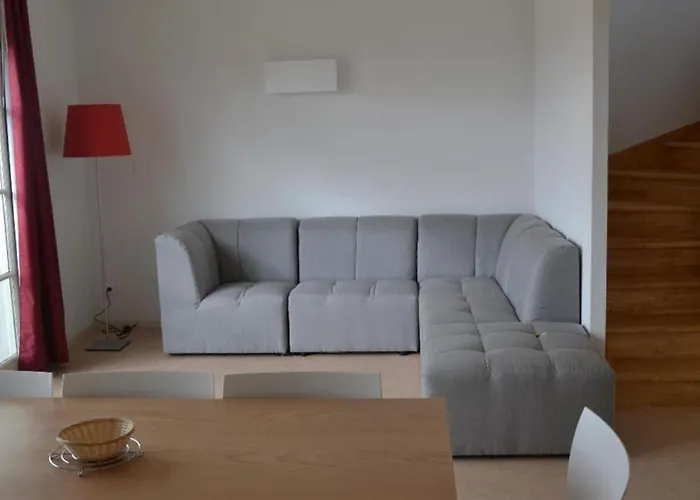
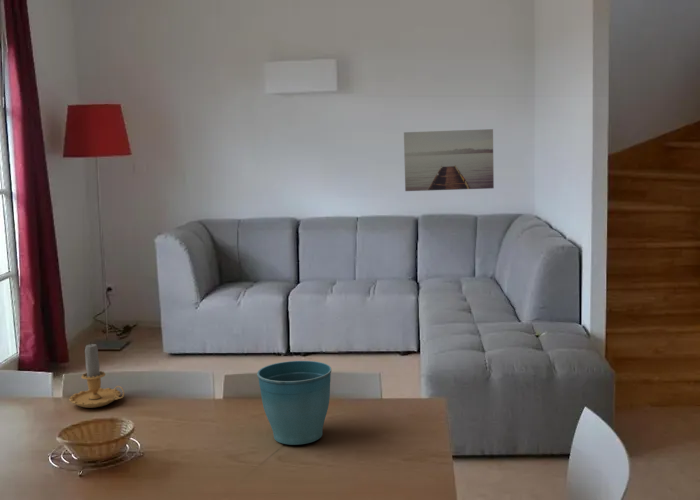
+ wall art (448, 160)
+ flower pot (295, 403)
+ candle (97, 373)
